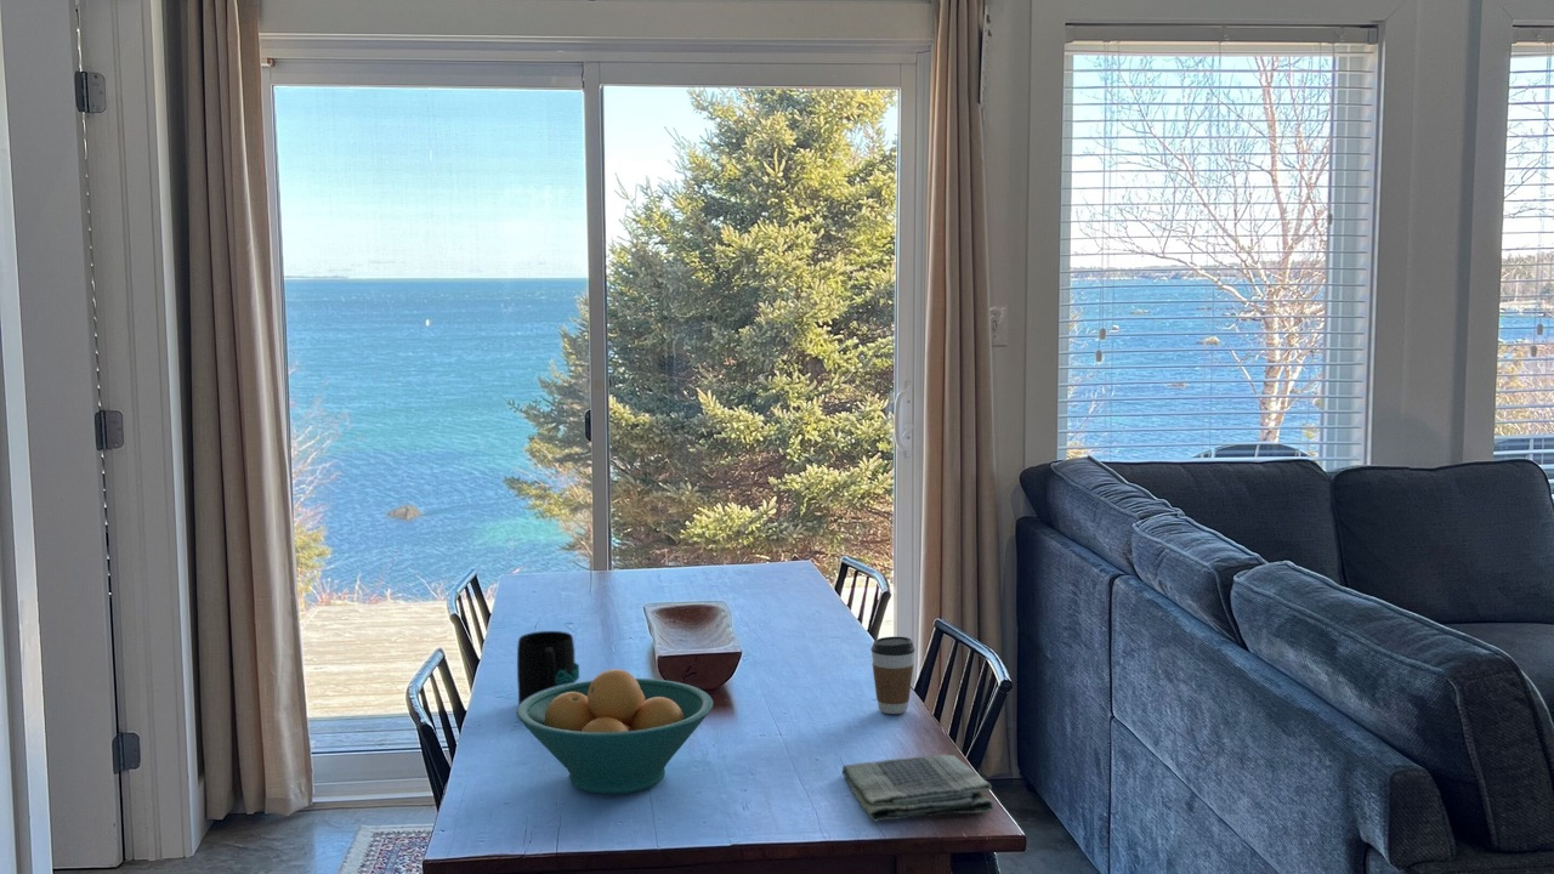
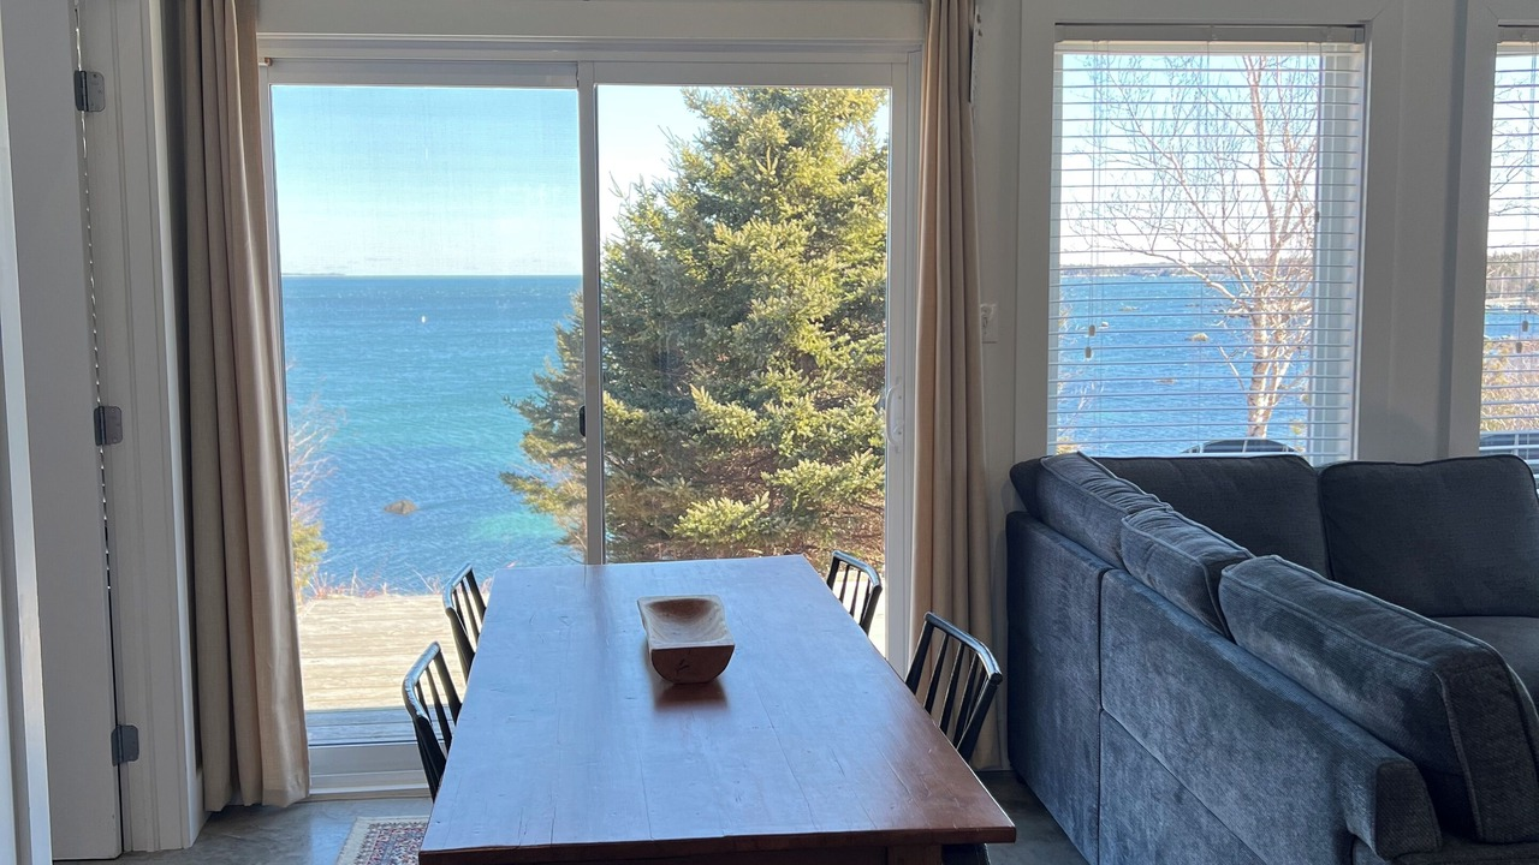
- coffee cup (892, 675)
- mug (549, 675)
- dish towel (915, 783)
- fruit bowl (616, 725)
